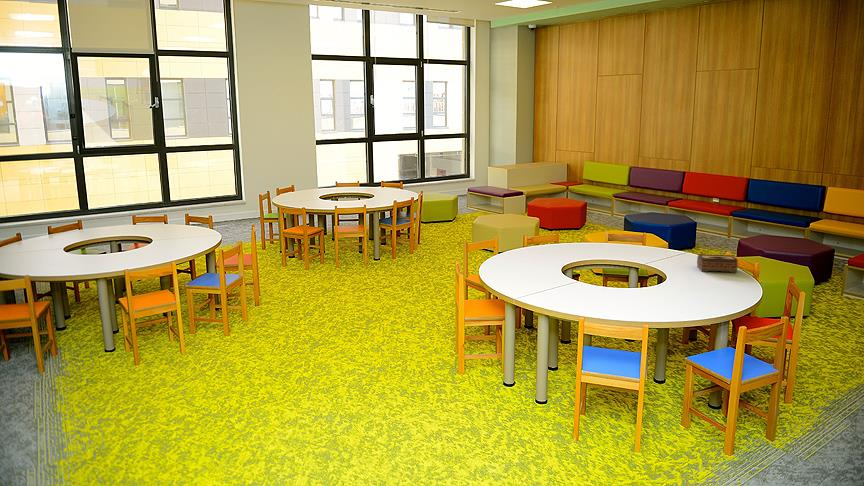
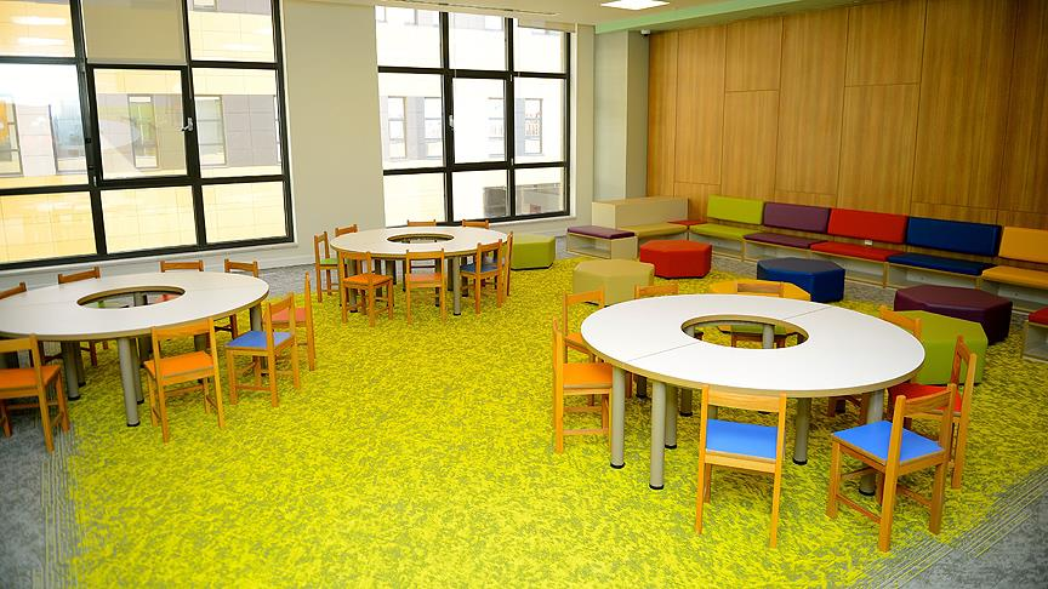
- tissue box (716, 263)
